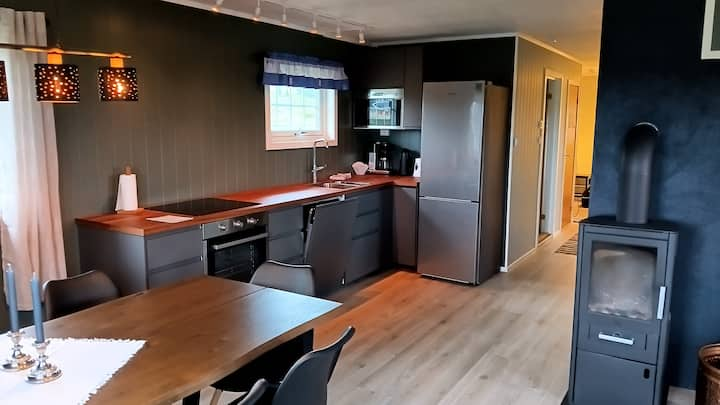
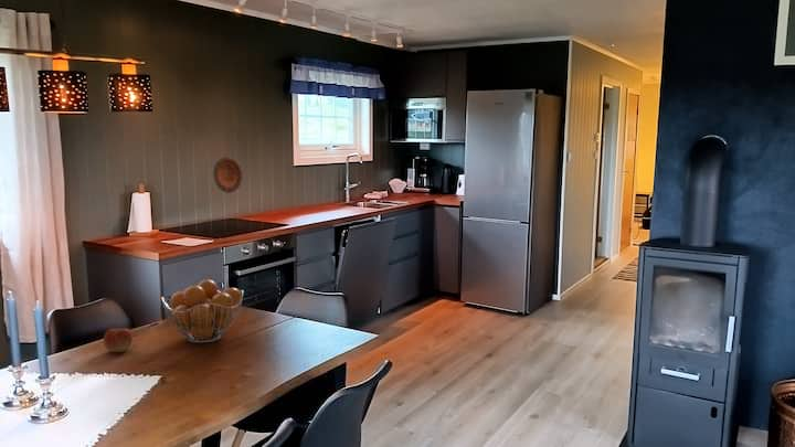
+ fruit basket (203, 310)
+ decorative plate (227, 174)
+ apple (117, 339)
